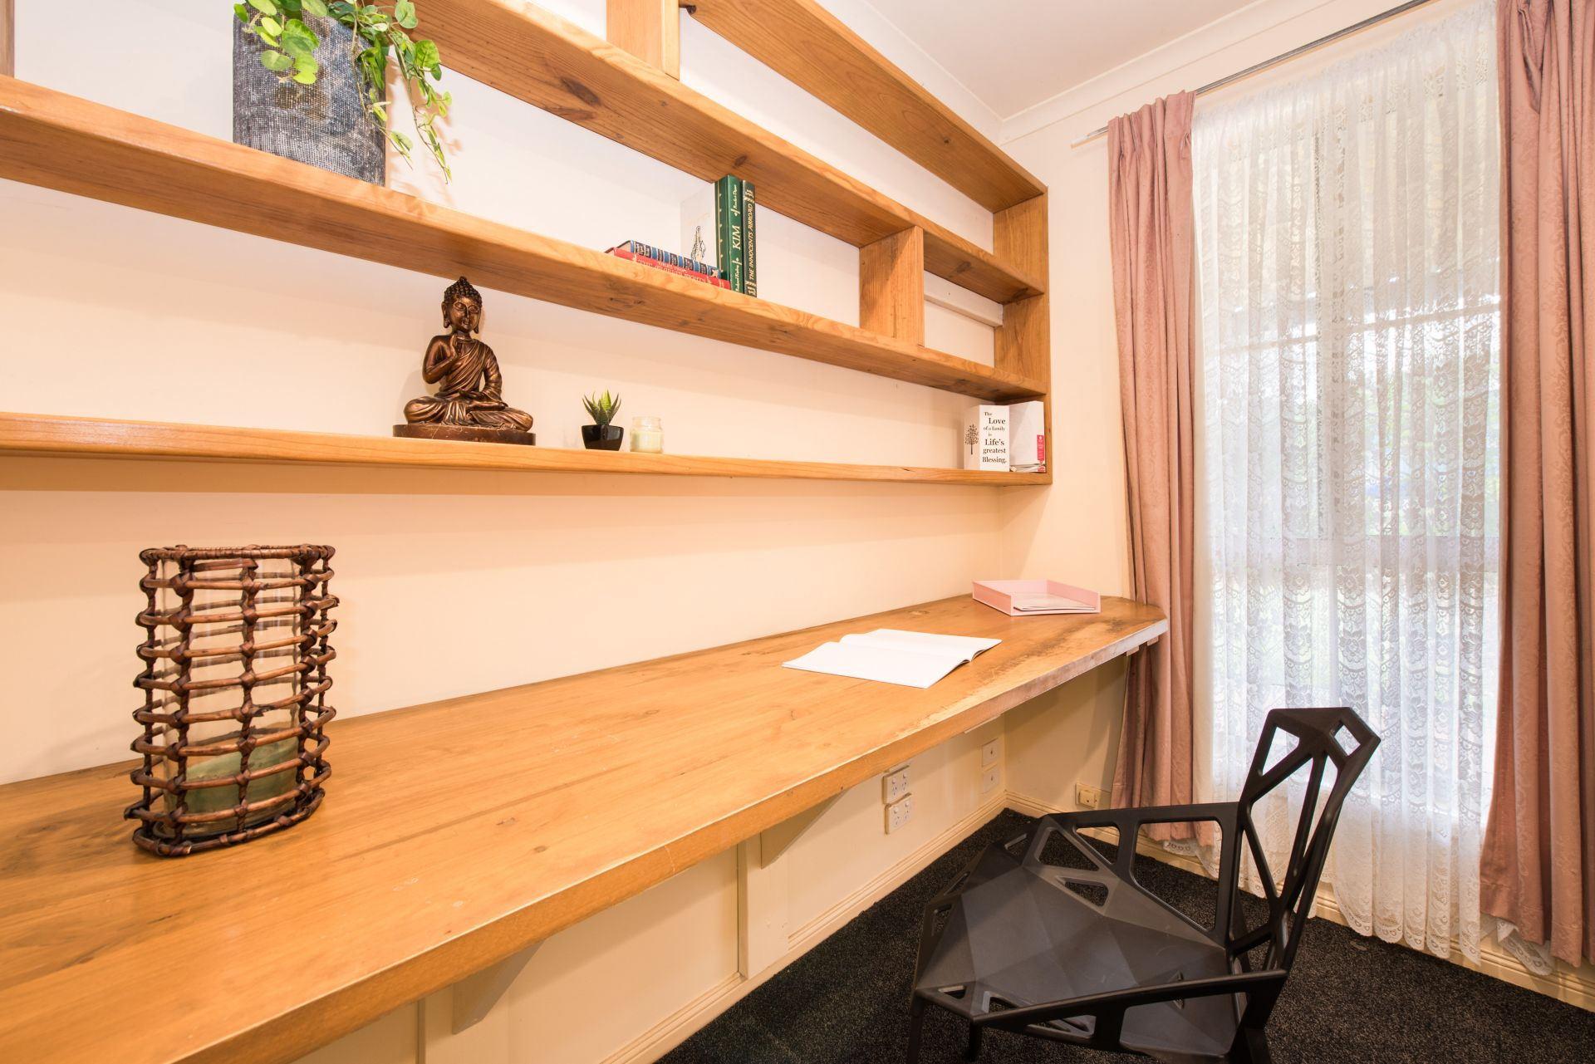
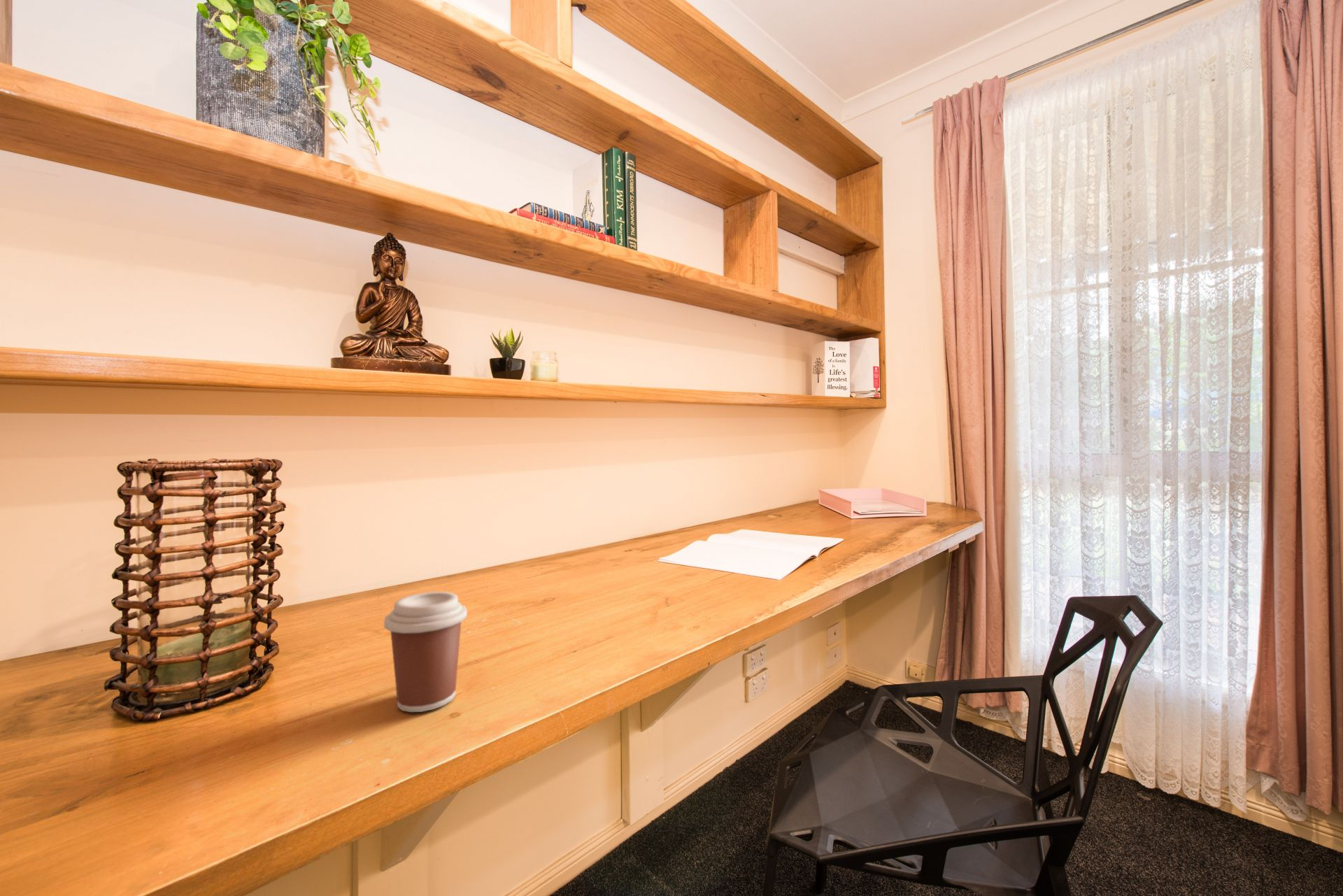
+ coffee cup (427, 648)
